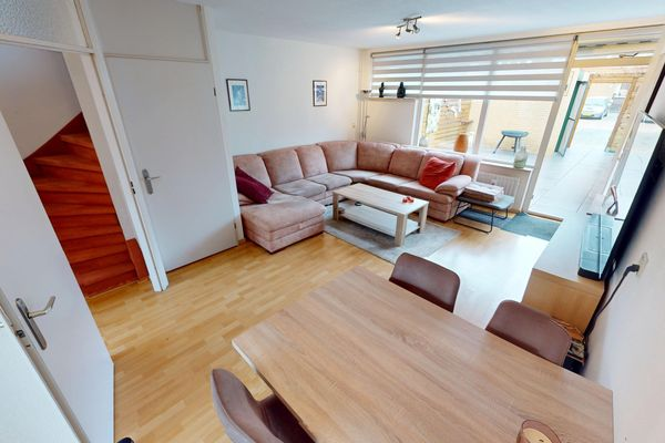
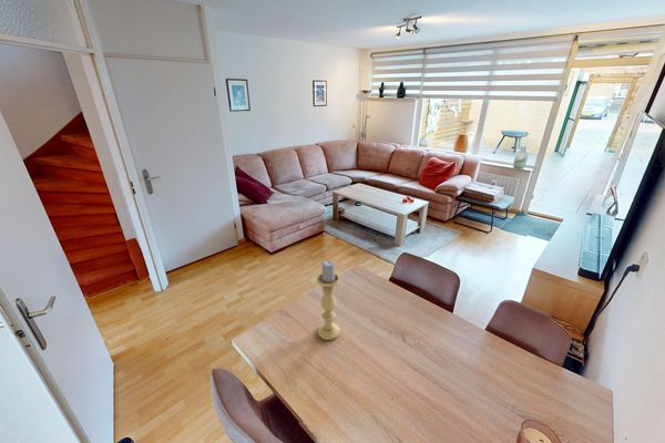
+ candle holder (328, 298)
